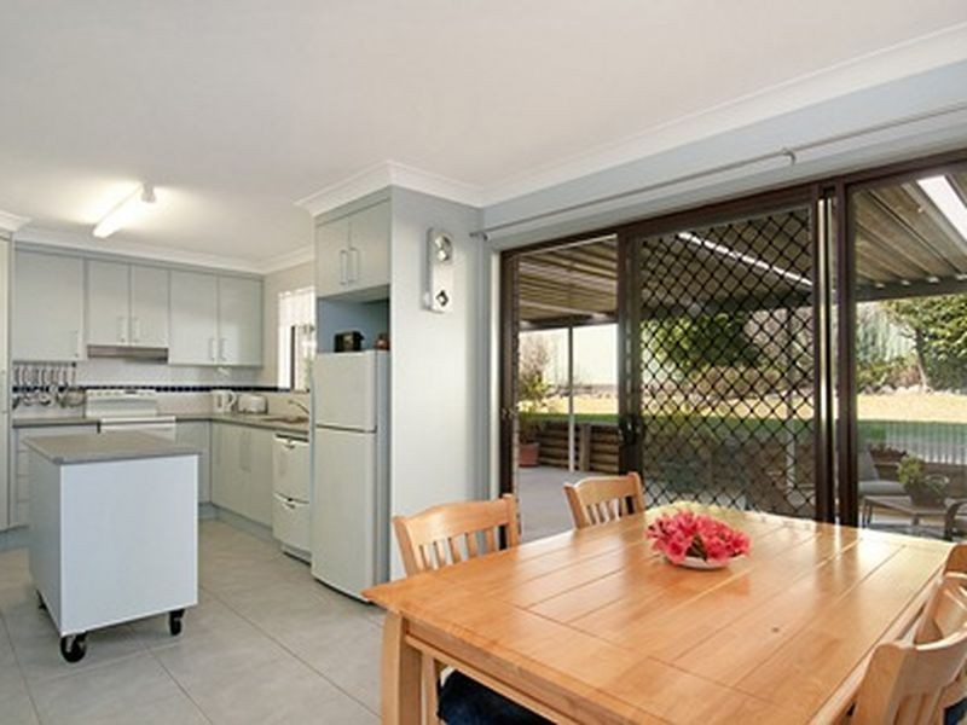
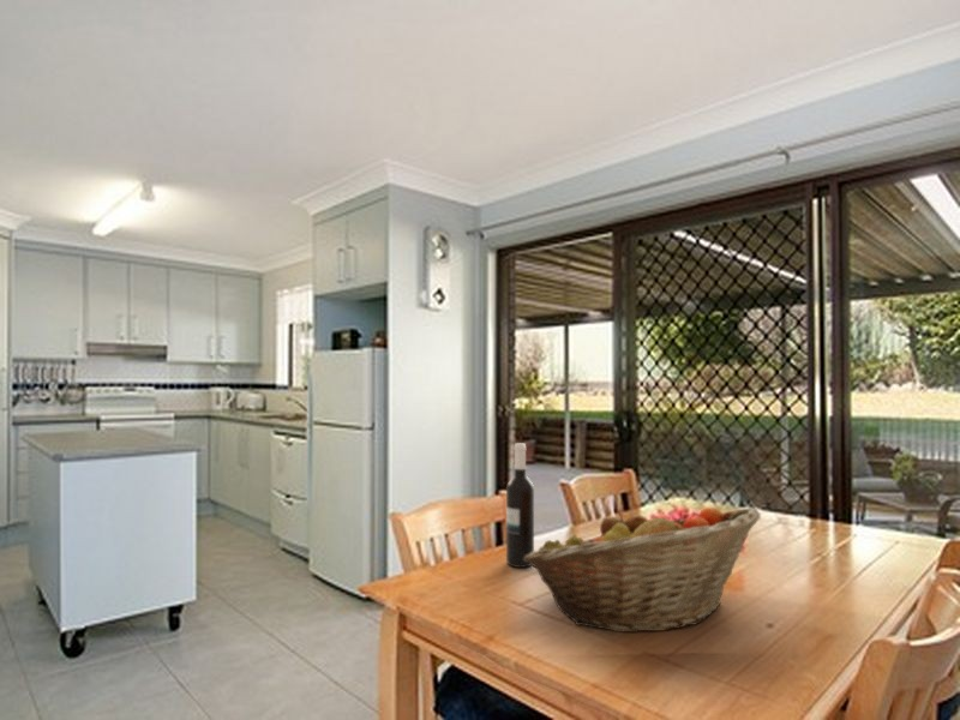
+ wine bottle (520, 503)
+ fruit basket (643, 553)
